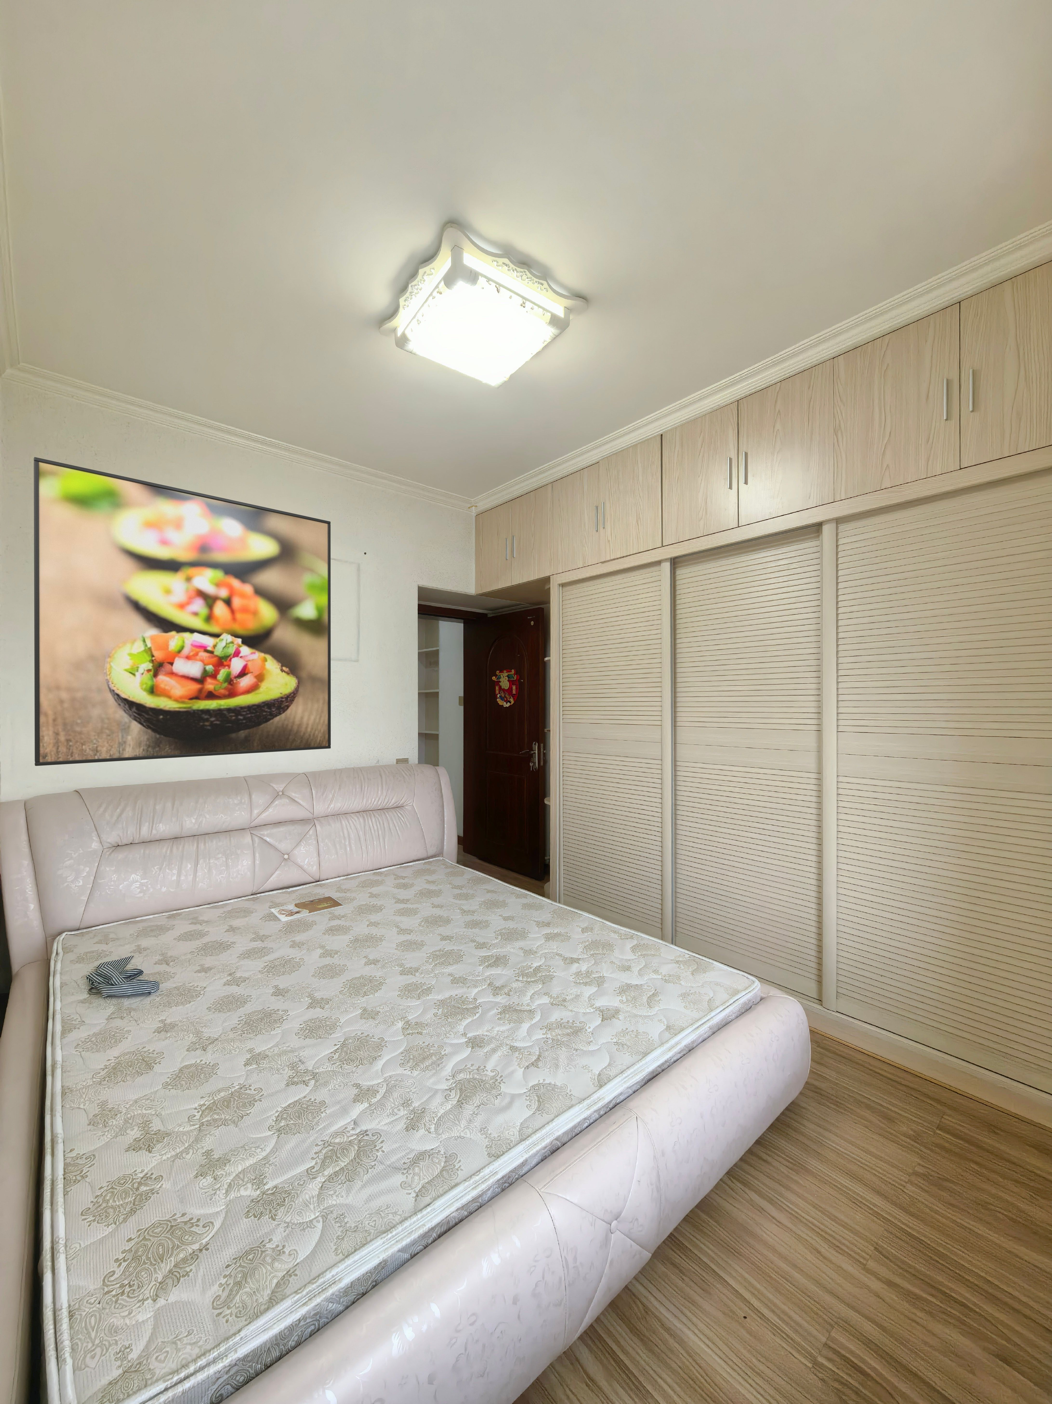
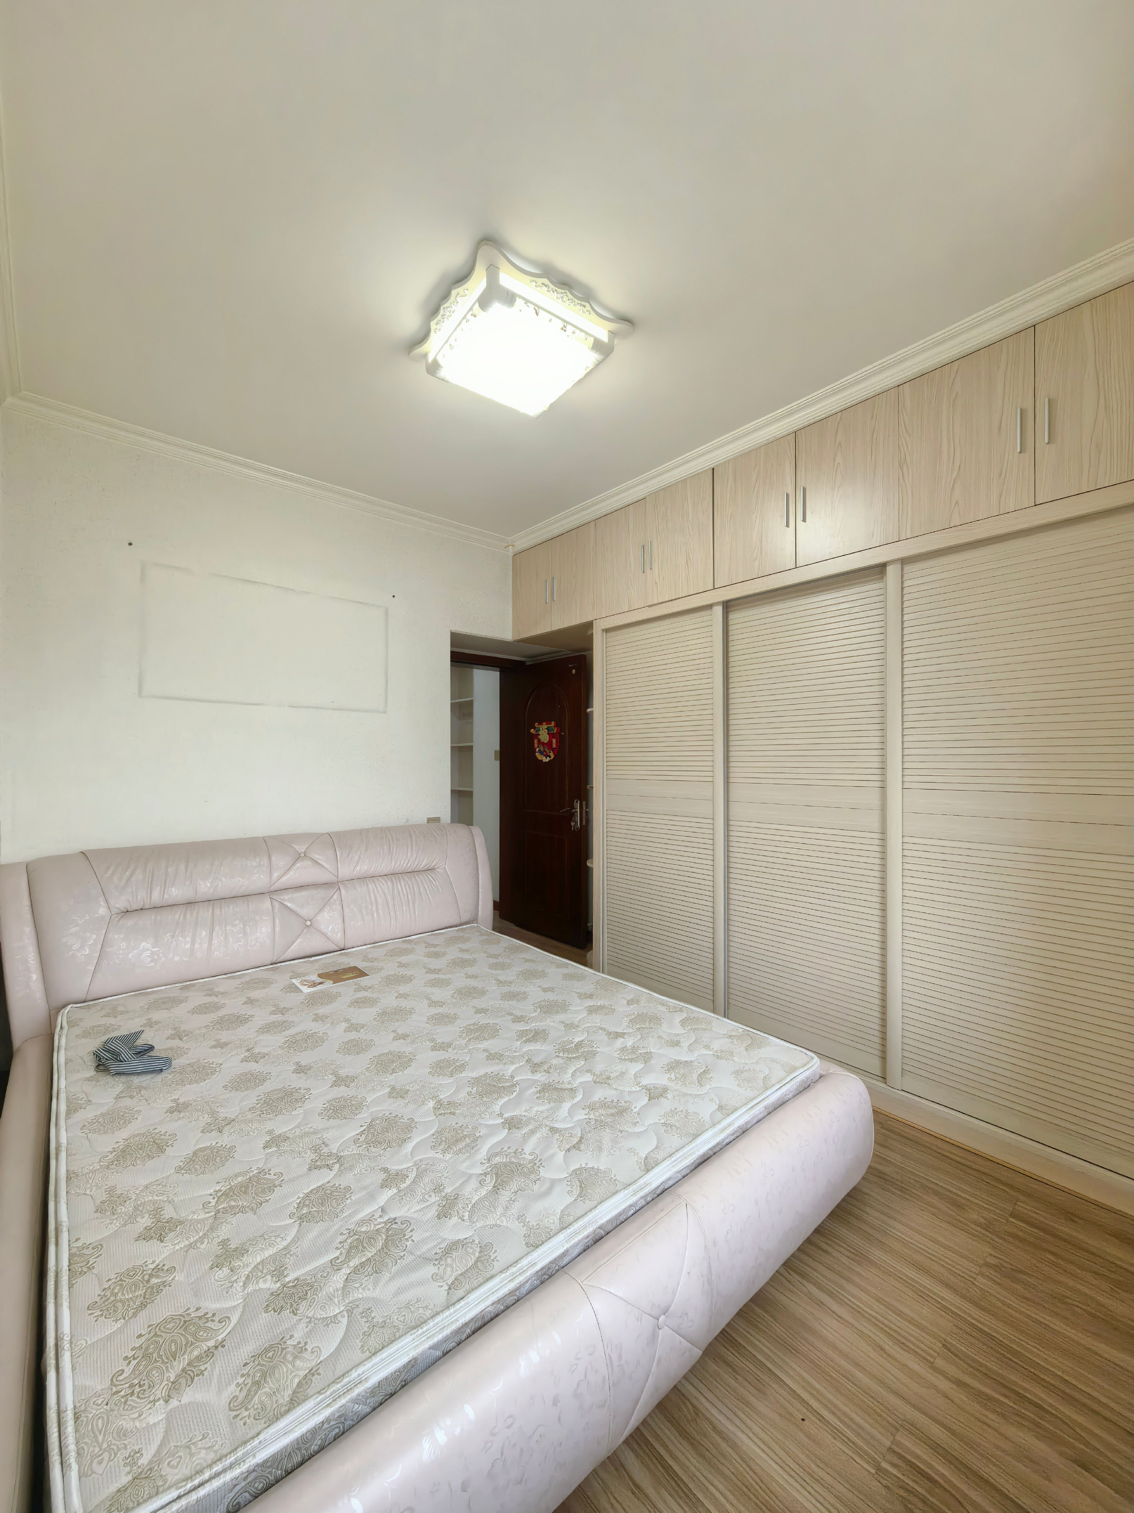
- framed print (204, 626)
